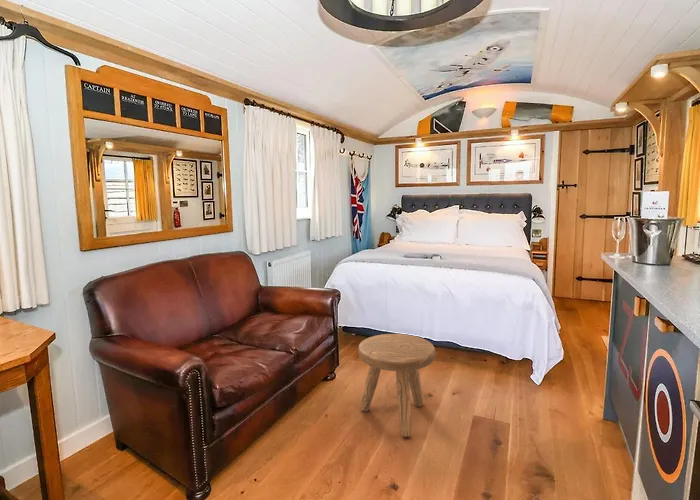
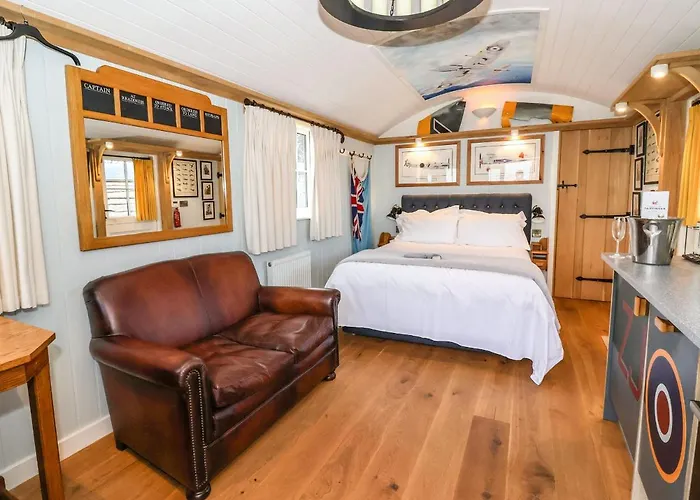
- stool (396, 381)
